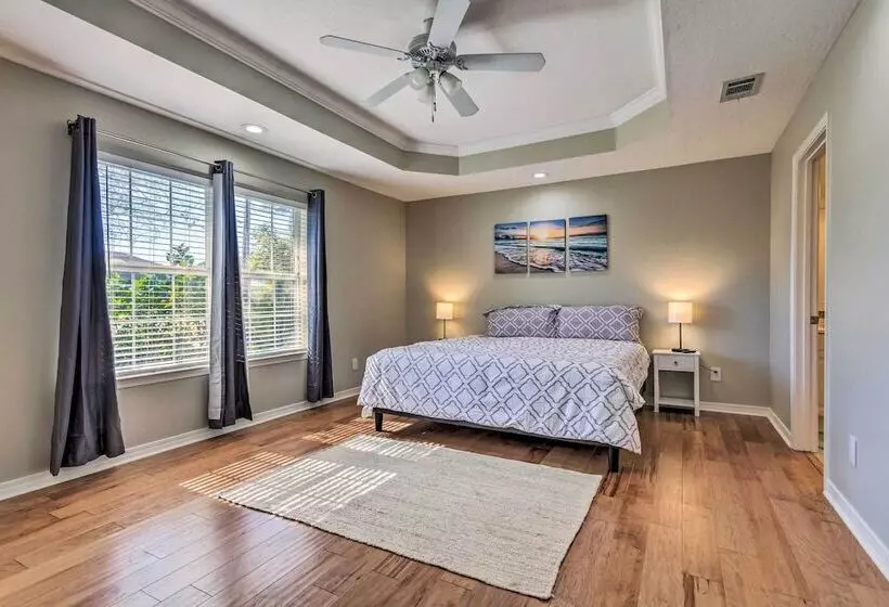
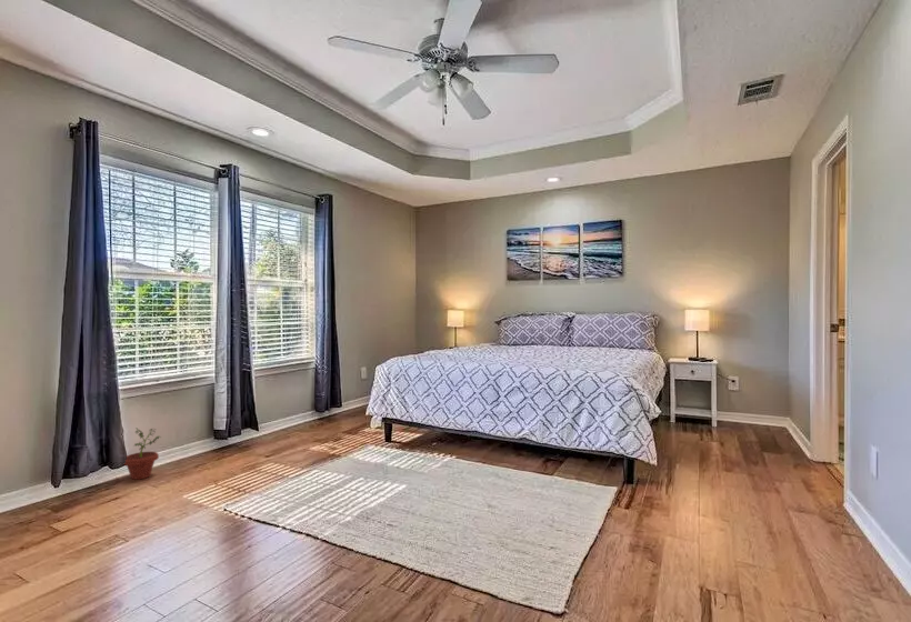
+ potted plant (141, 452)
